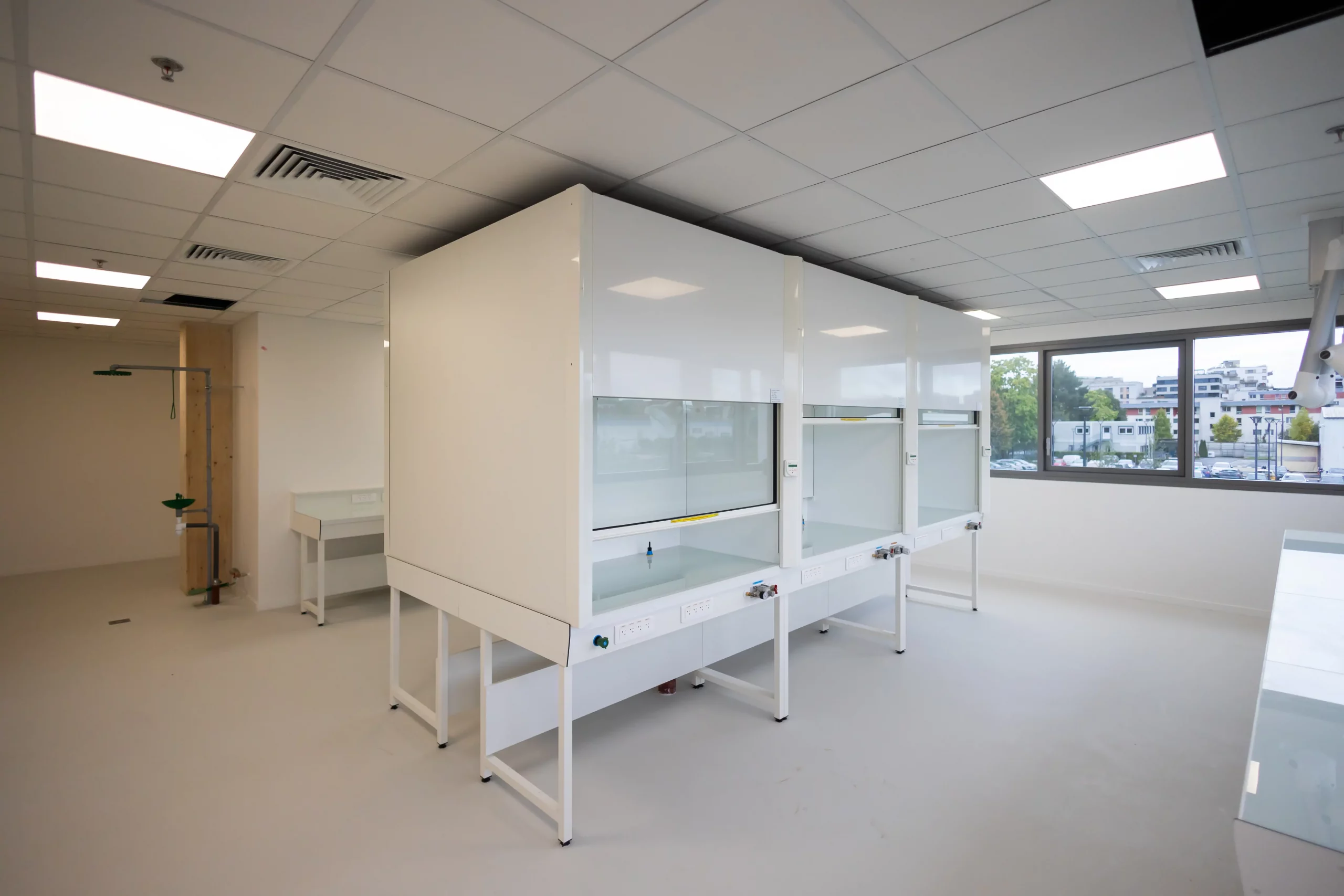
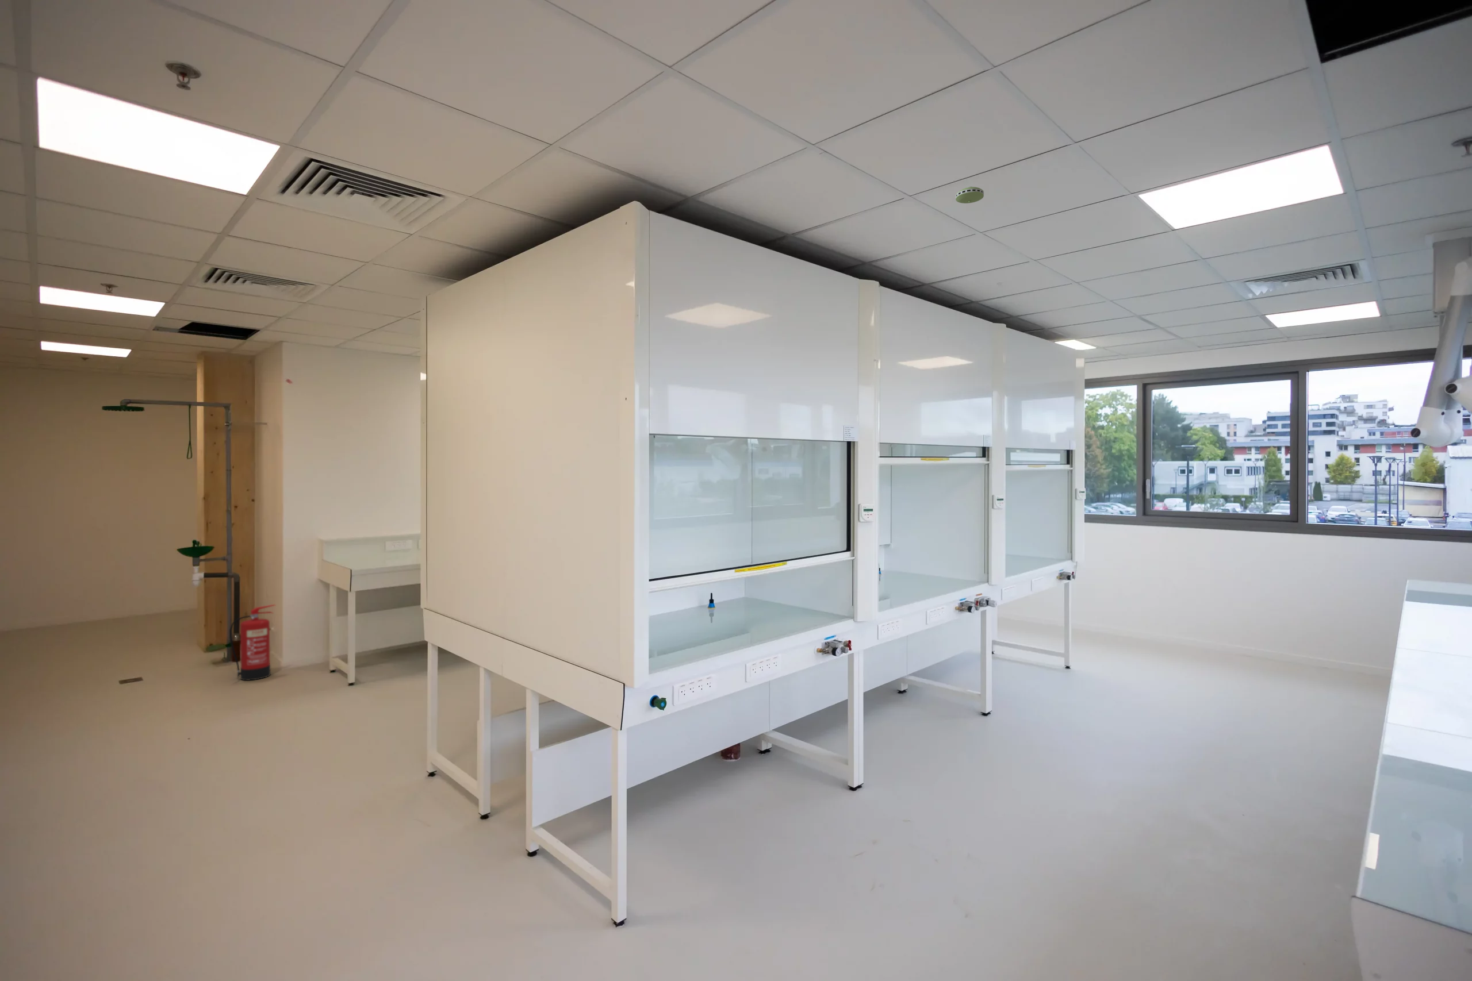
+ fire extinguisher (253, 642)
+ smoke detector (969, 195)
